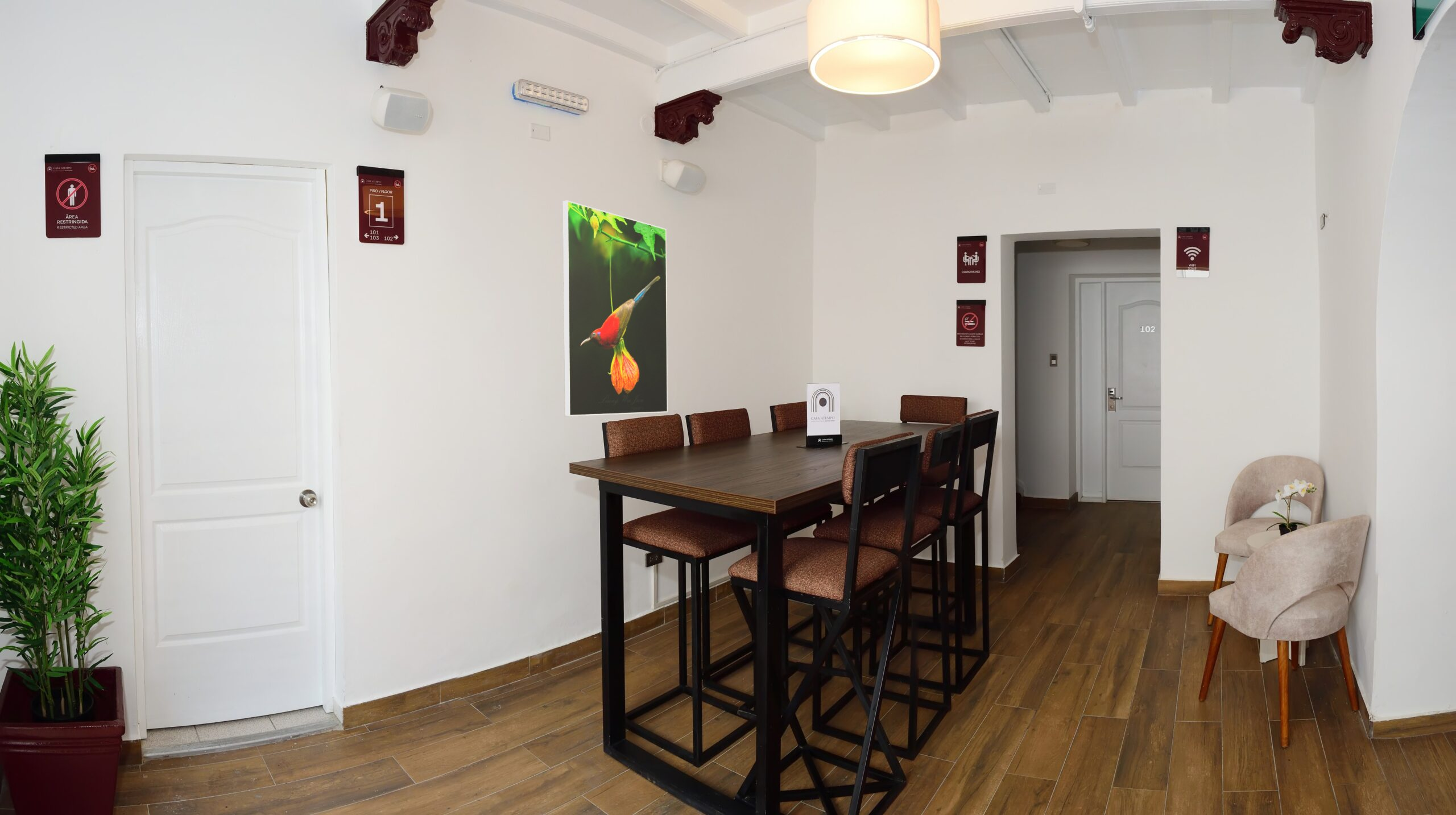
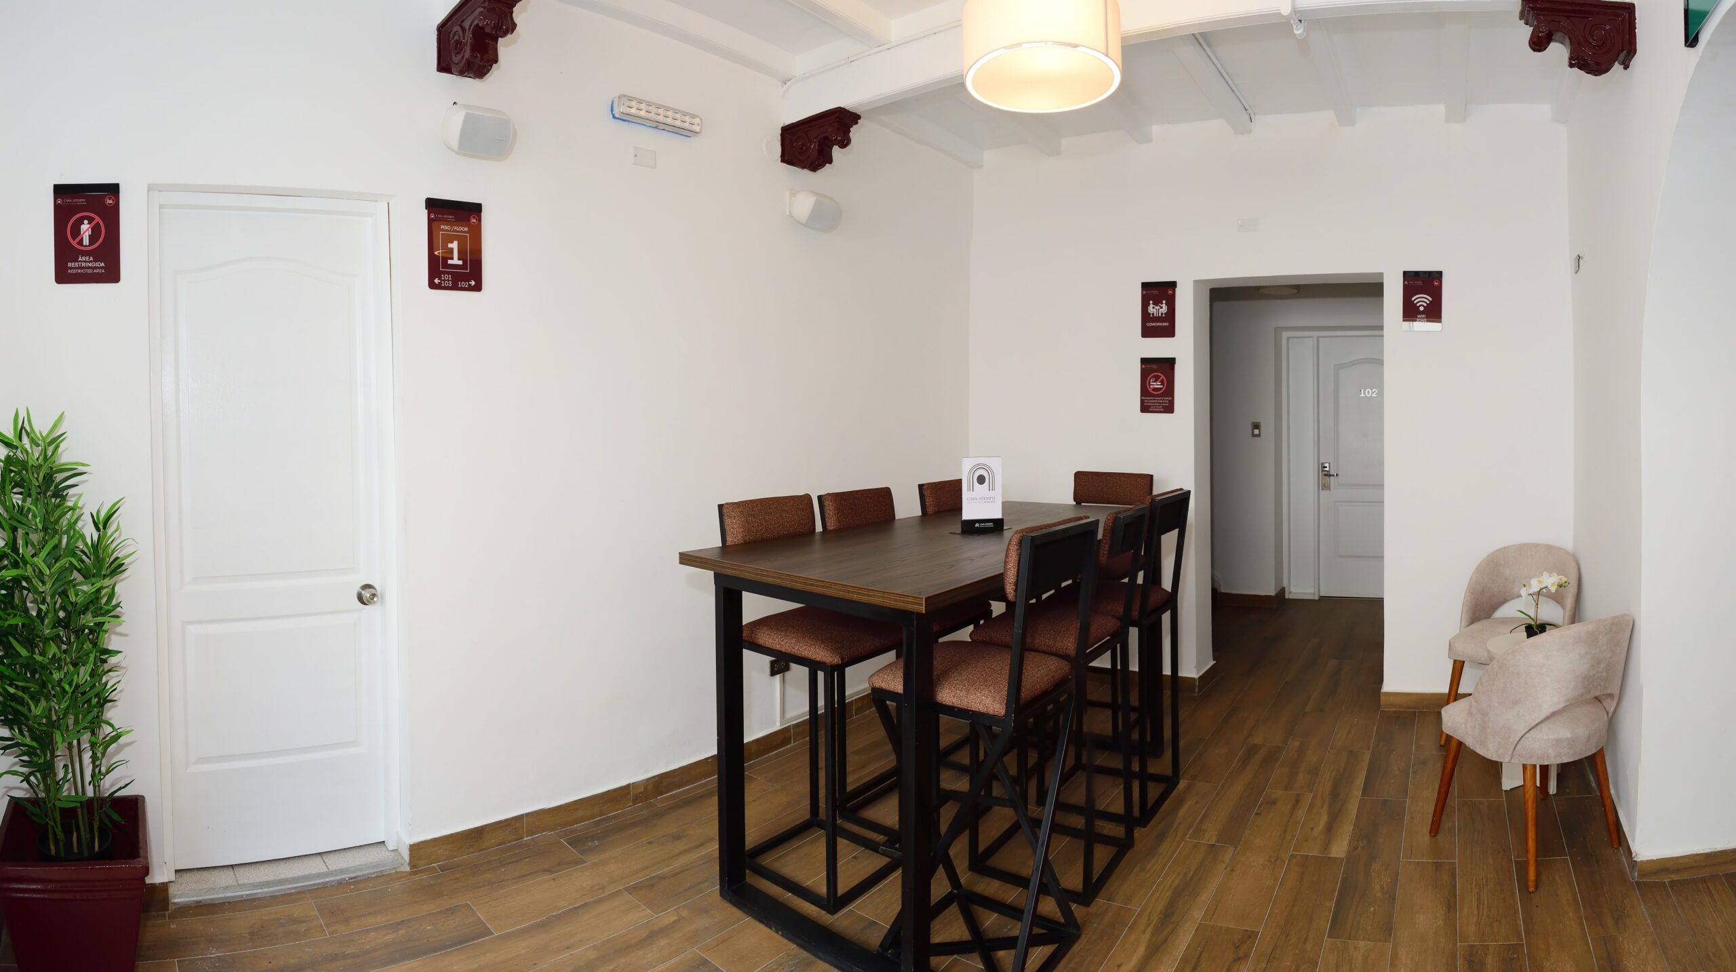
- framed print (619, 315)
